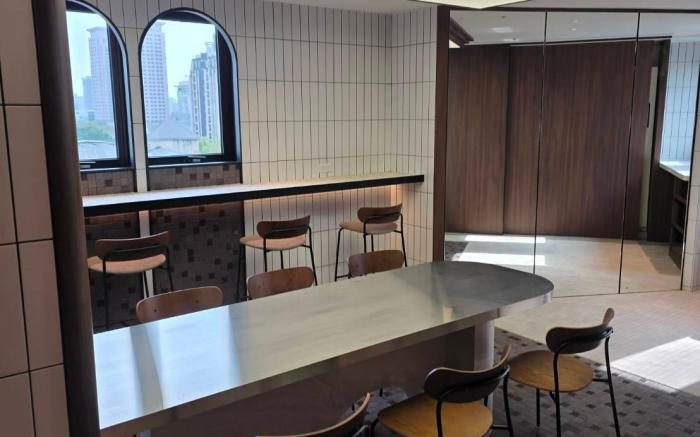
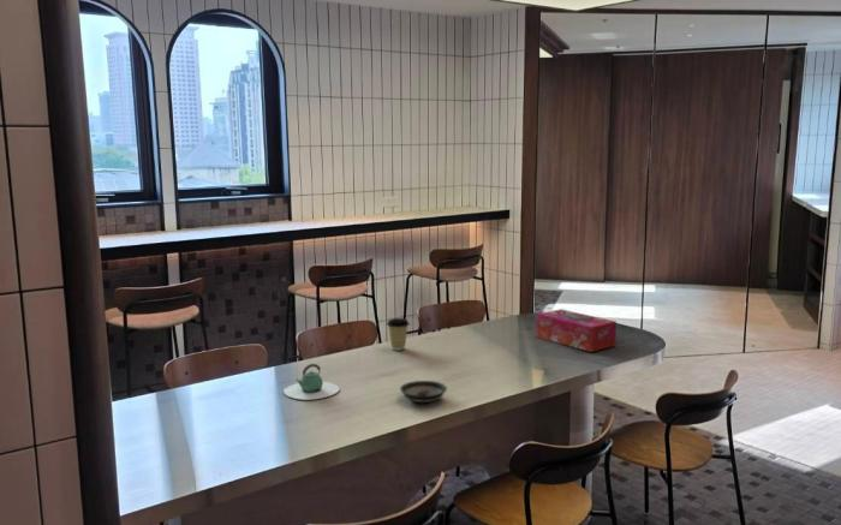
+ coffee cup (398, 333)
+ teapot (311, 376)
+ saucer (423, 393)
+ tissue box (574, 329)
